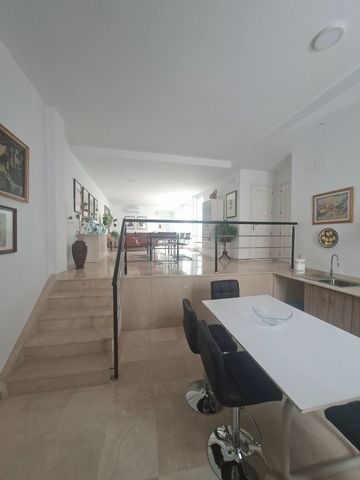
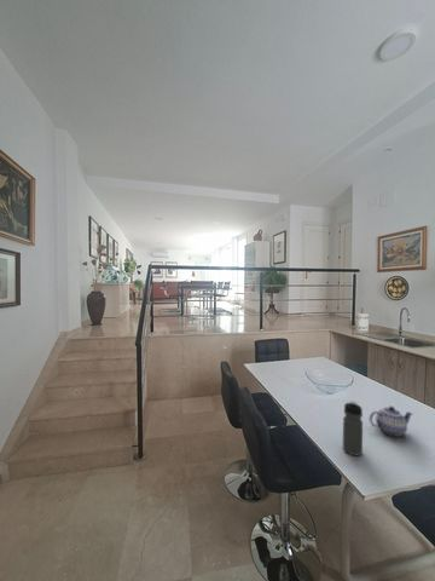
+ teapot (390, 419)
+ water bottle (352, 426)
